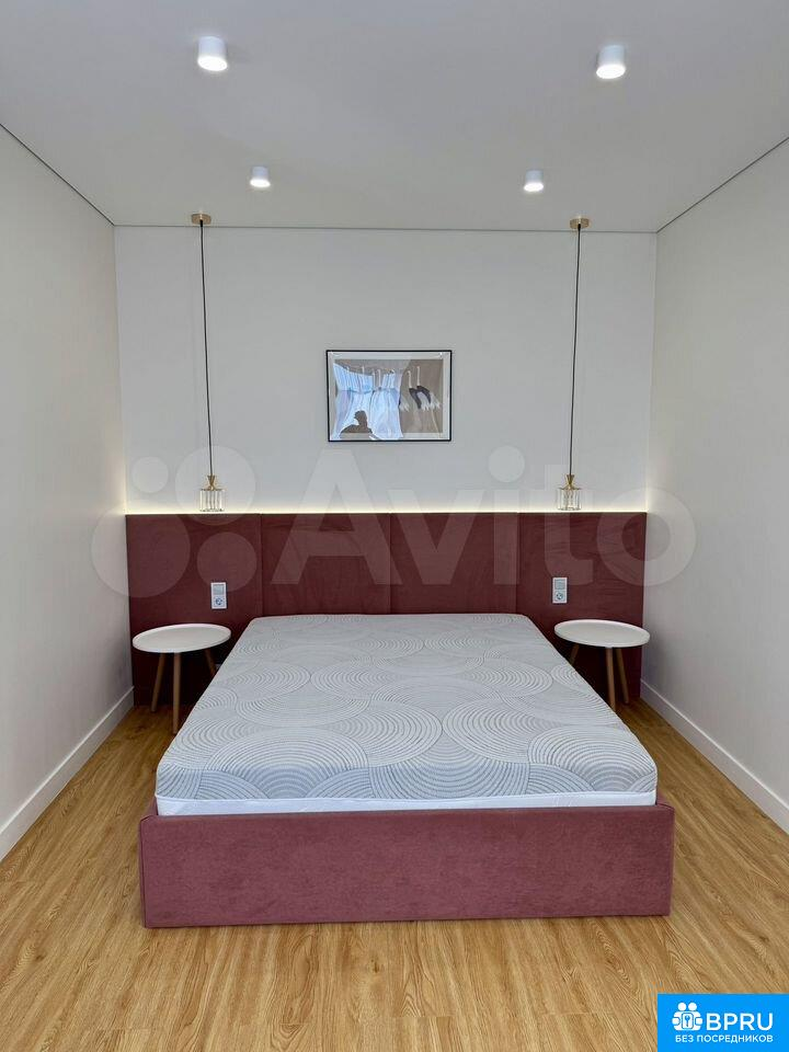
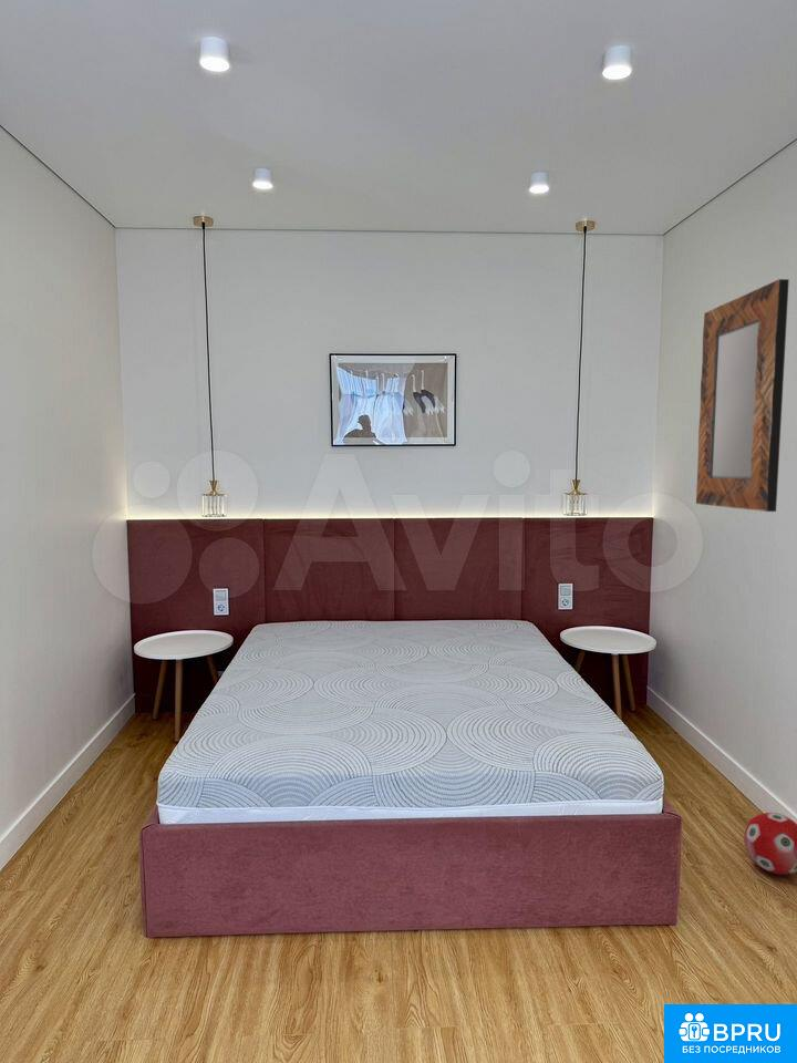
+ decorative ball (775, 843)
+ home mirror (736, 403)
